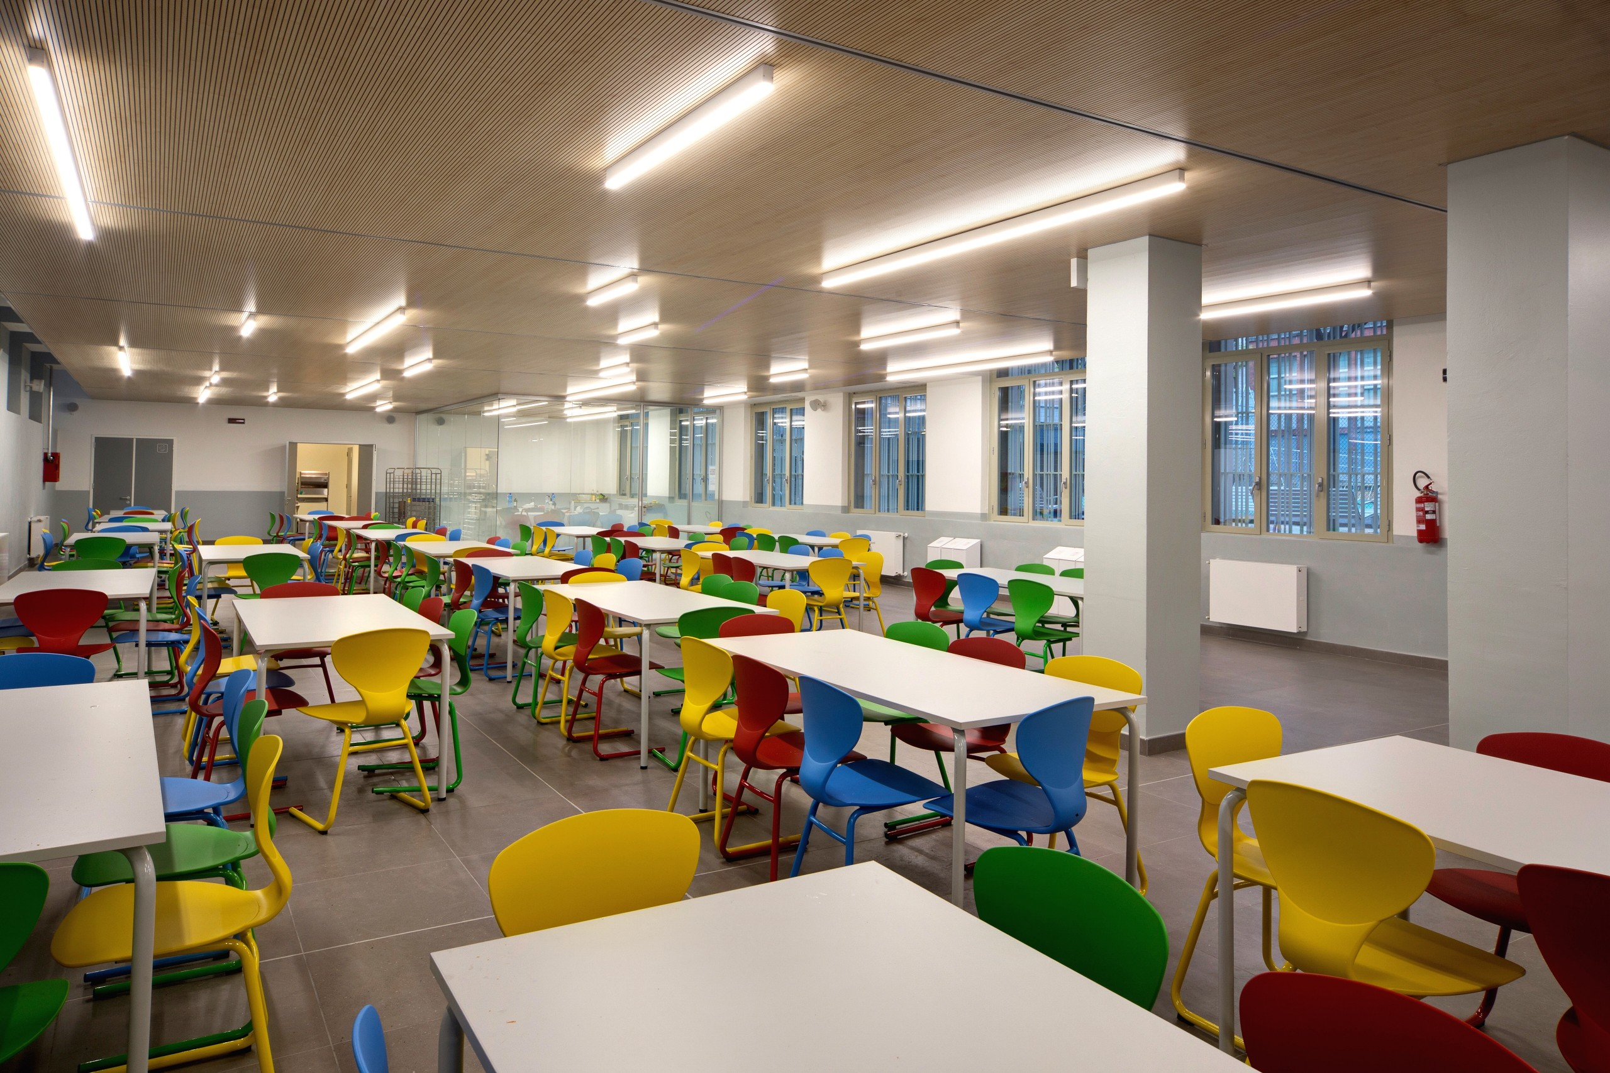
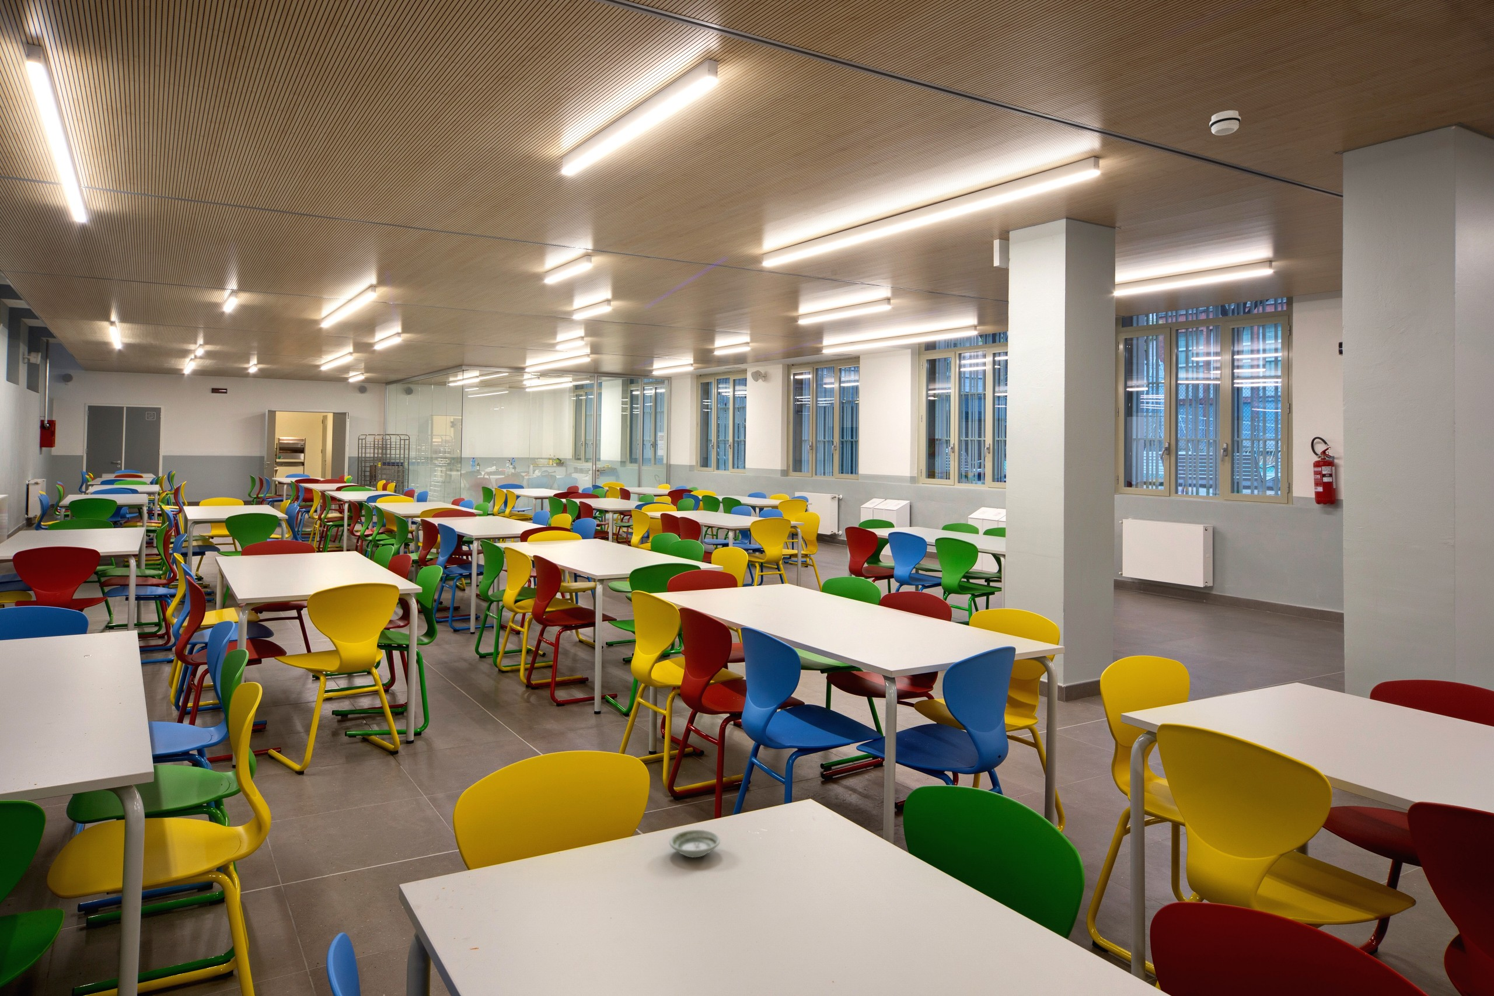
+ smoke detector (1225, 123)
+ saucer (695, 846)
